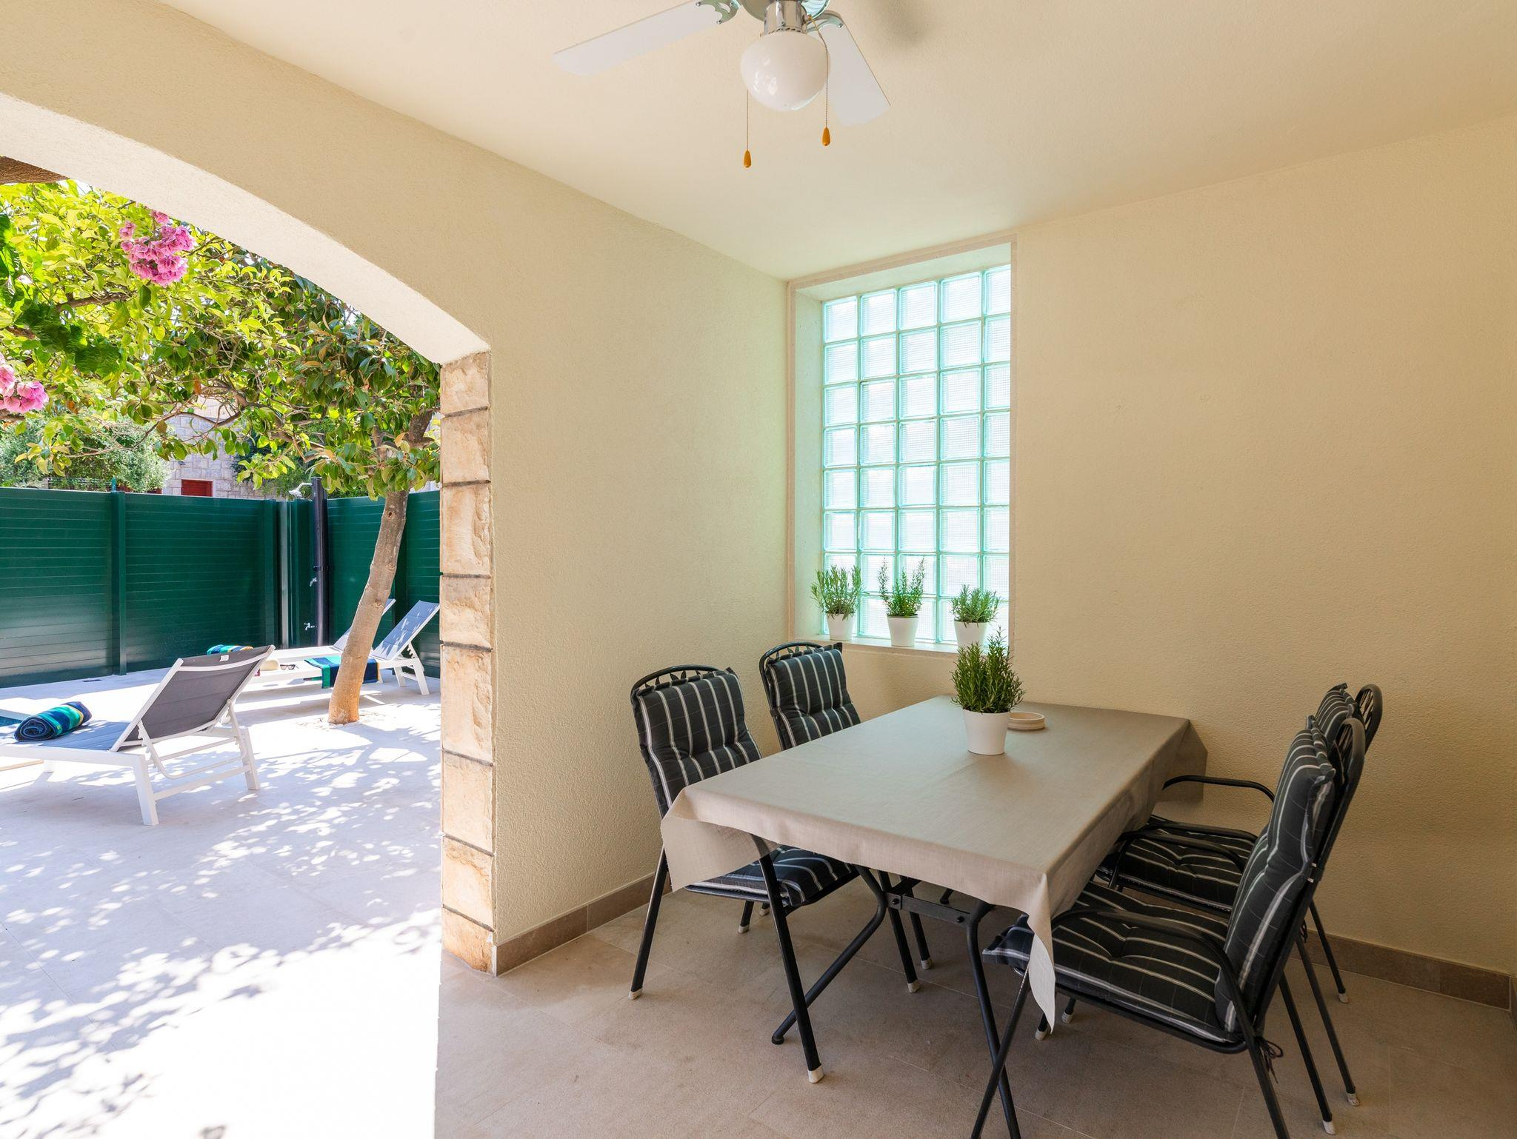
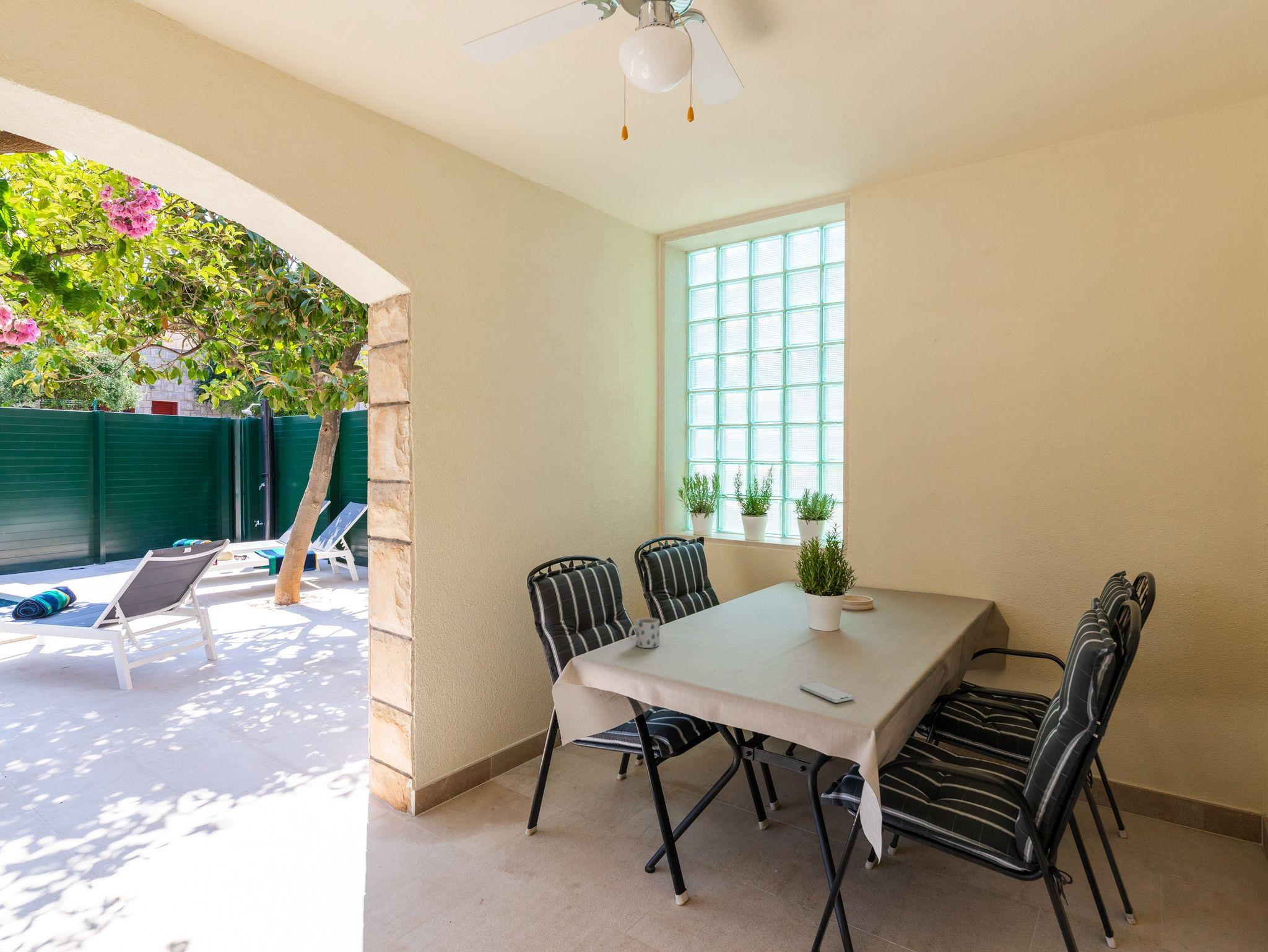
+ mug (643, 633)
+ smartphone (826, 691)
